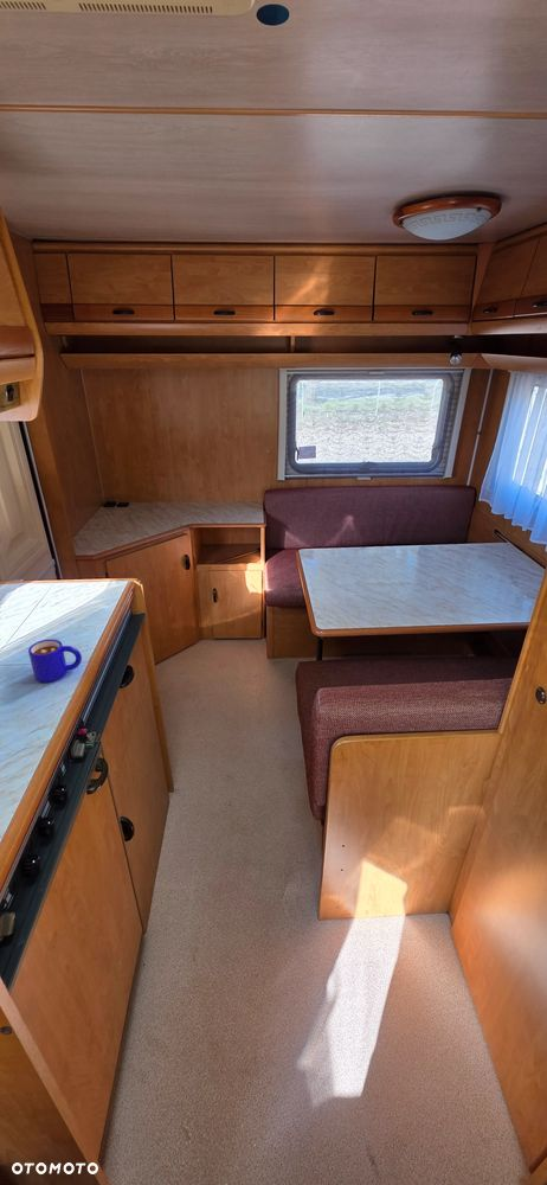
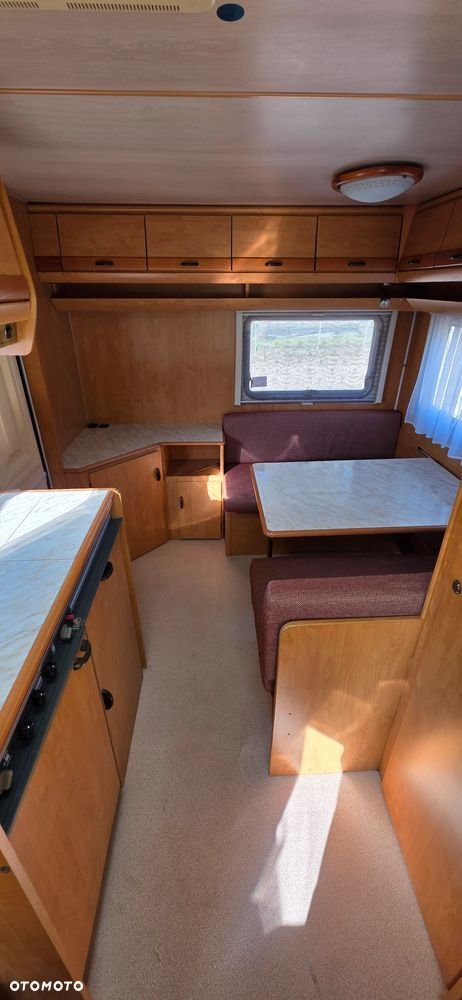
- mug (57, 659)
